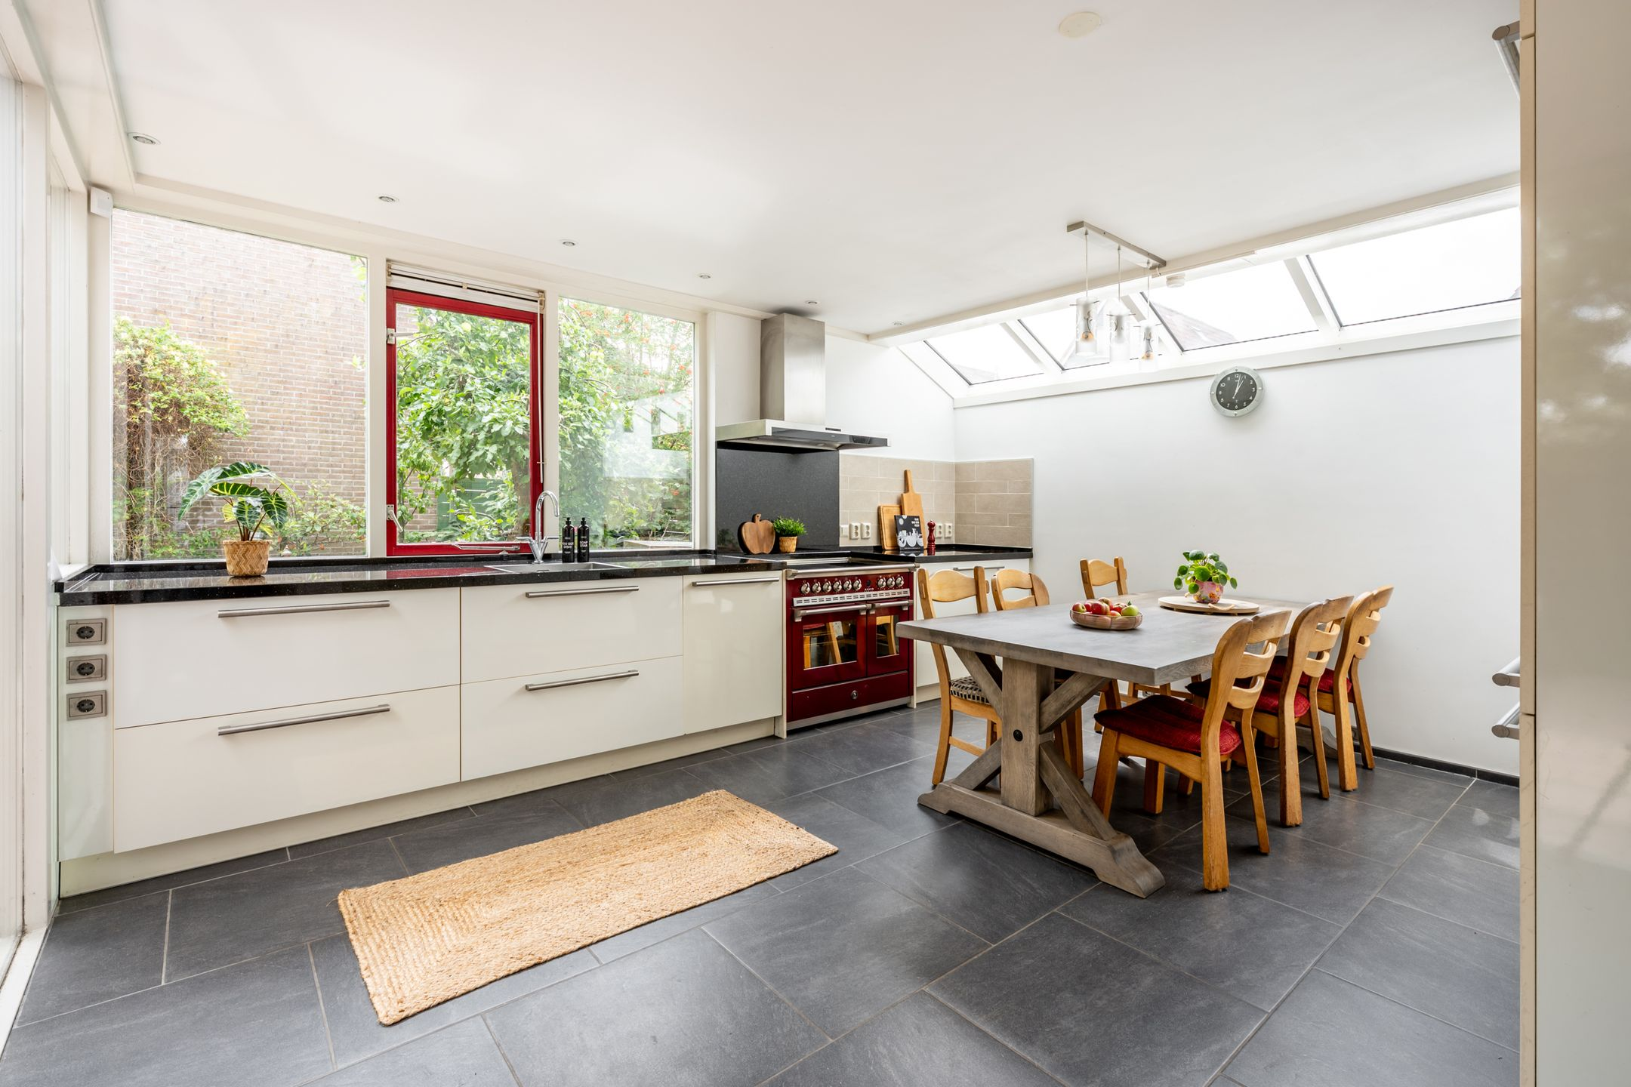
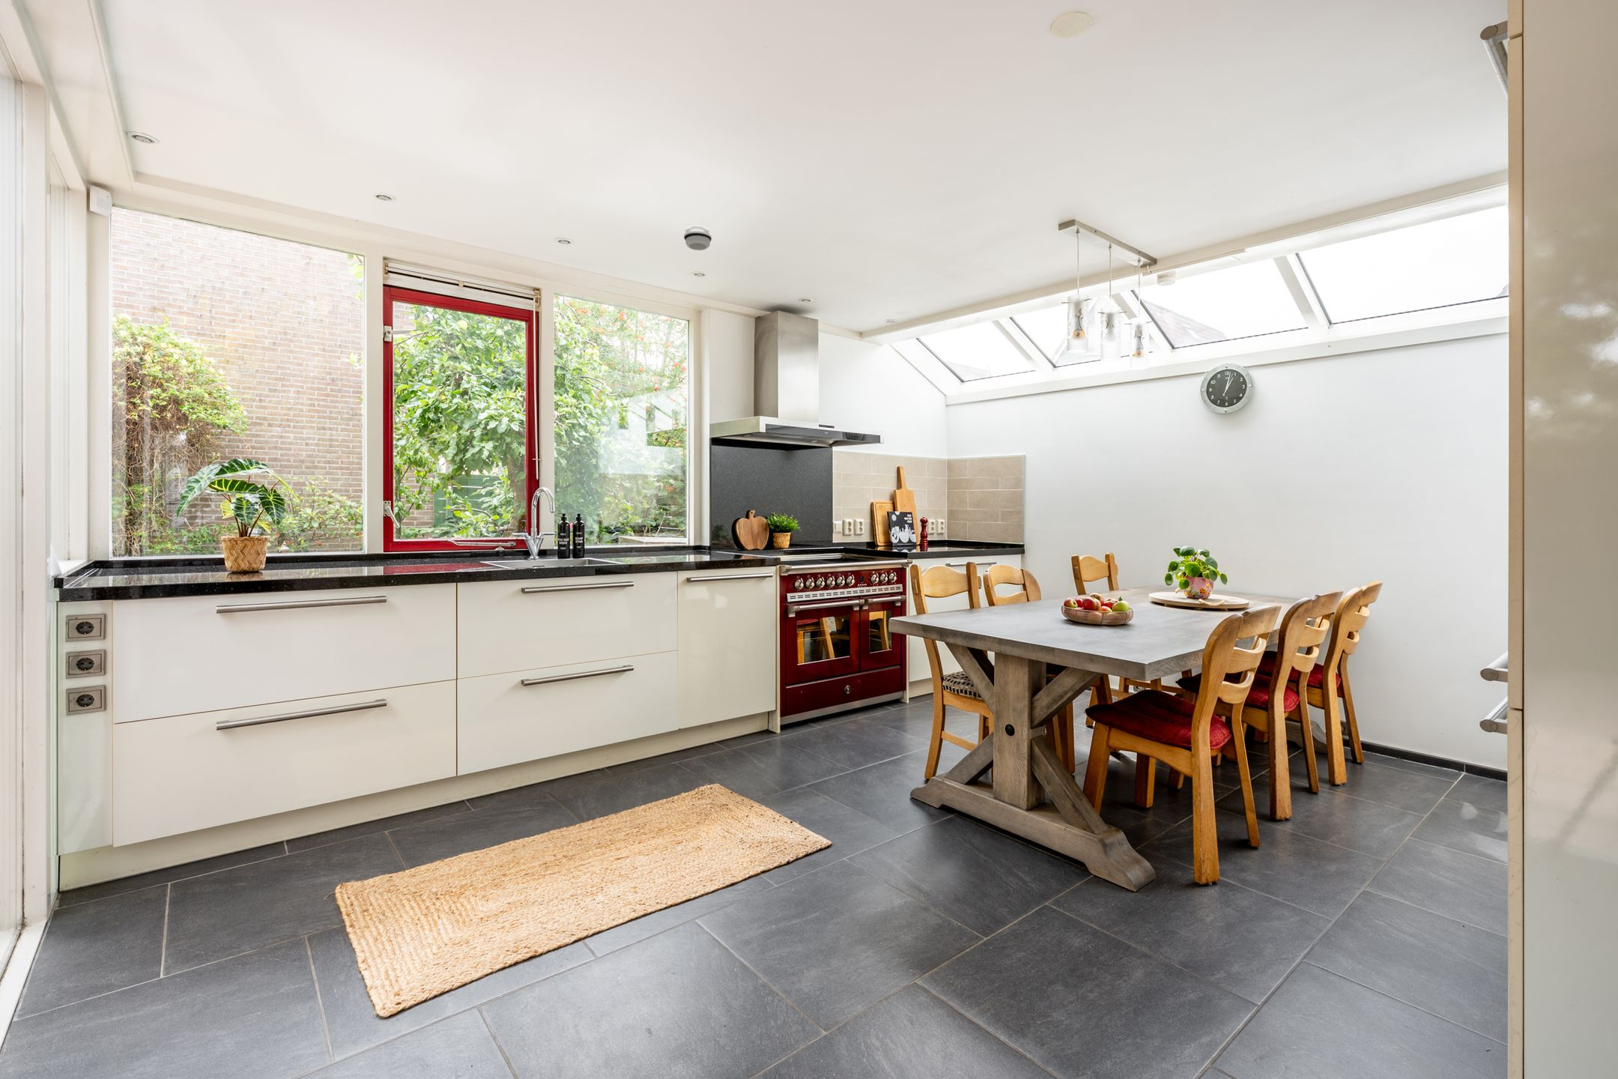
+ smoke detector (697, 238)
